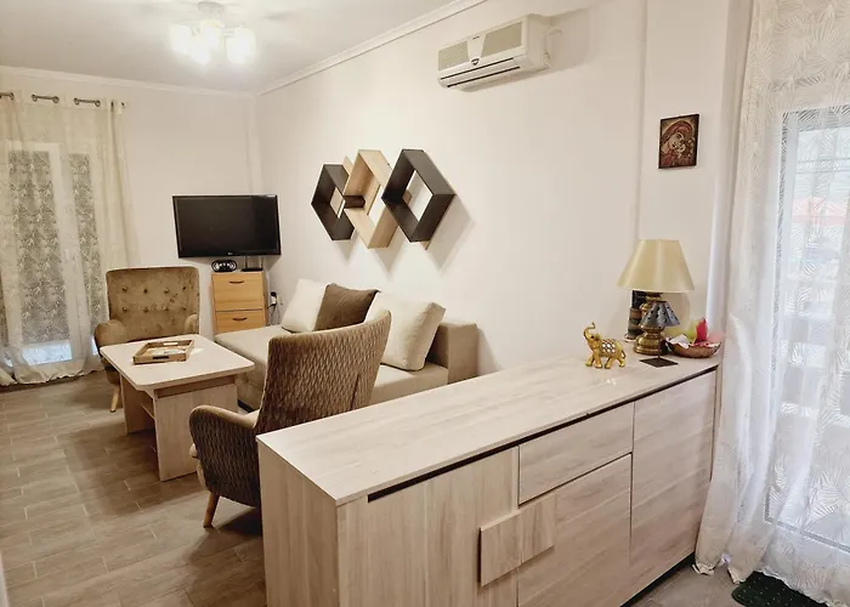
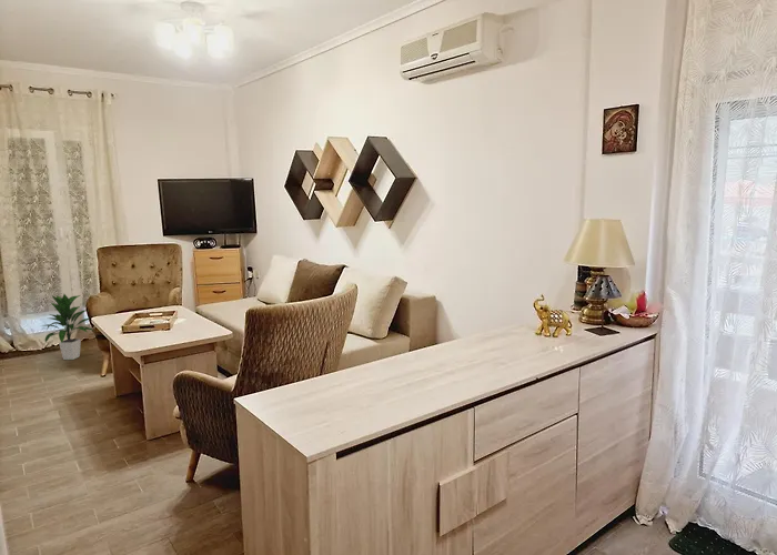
+ indoor plant (67, 324)
